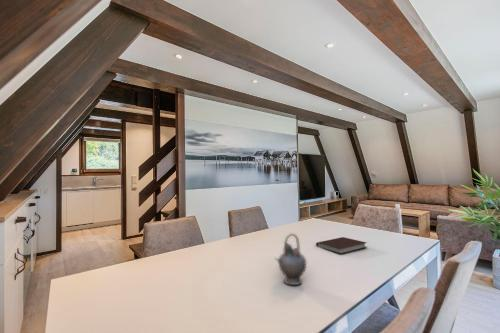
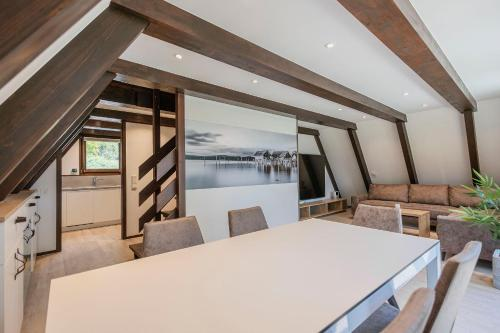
- notebook (341, 244)
- teapot (289, 258)
